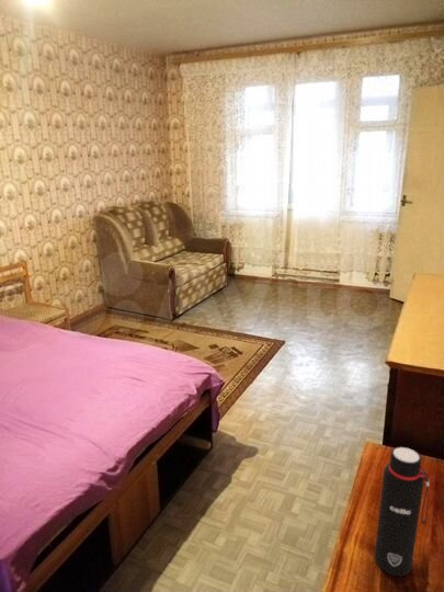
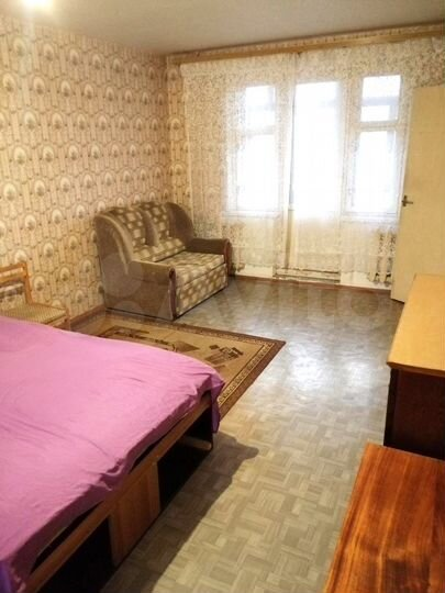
- water bottle (402, 511)
